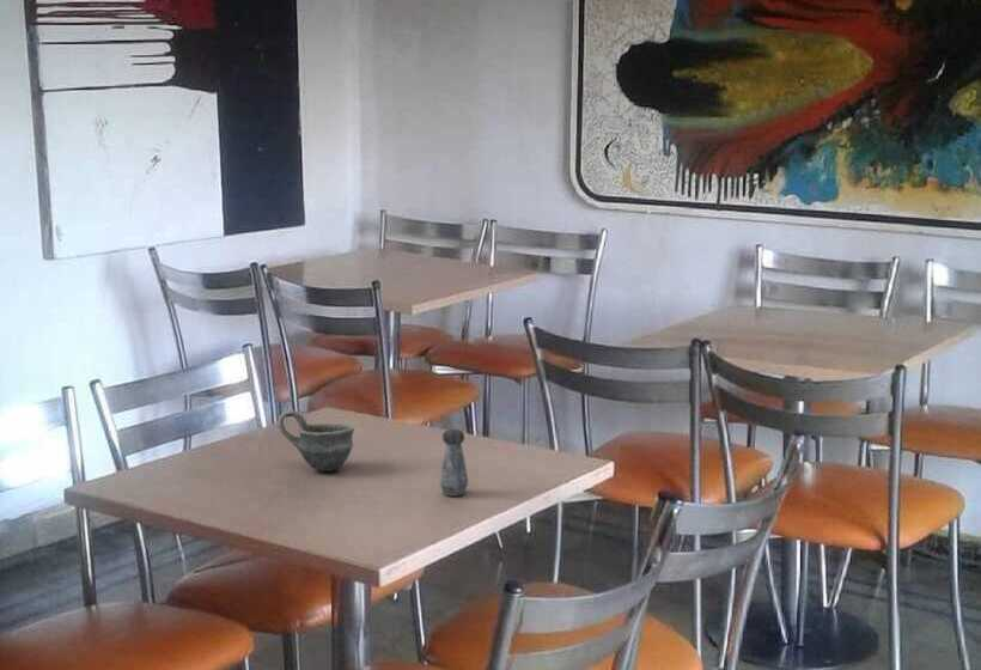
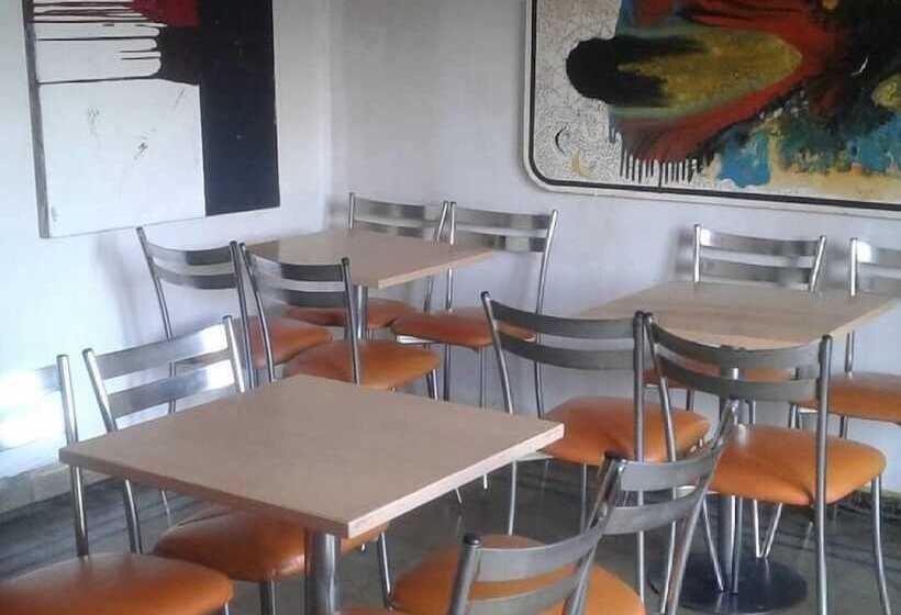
- cup (319, 439)
- salt shaker (453, 462)
